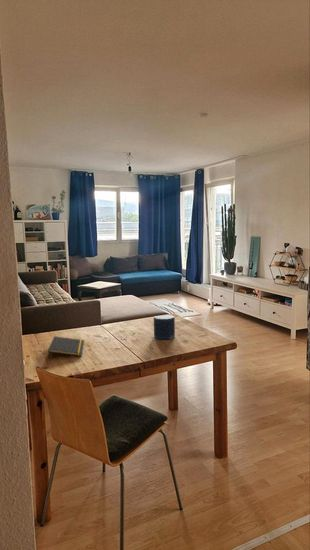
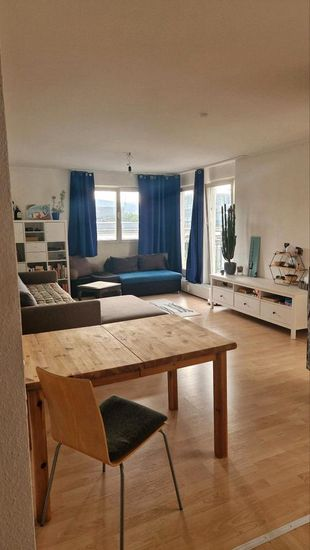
- notepad (67, 345)
- candle (164, 326)
